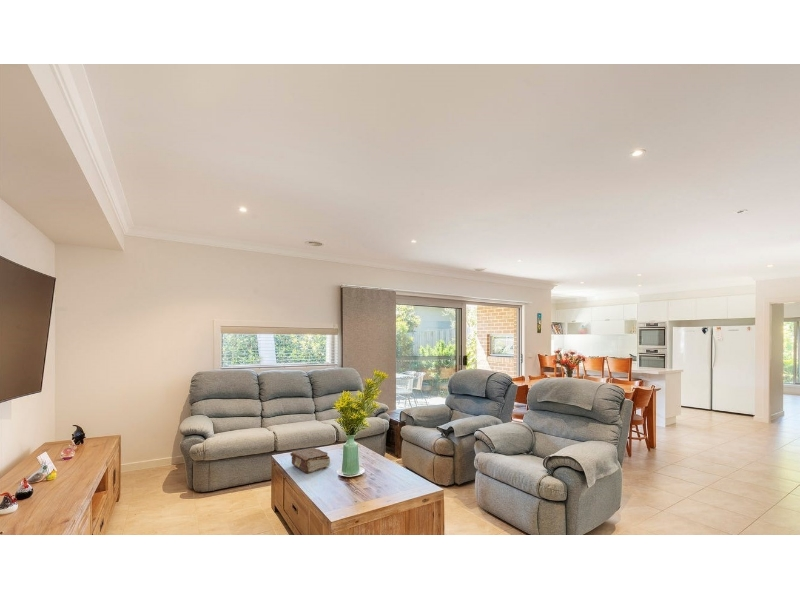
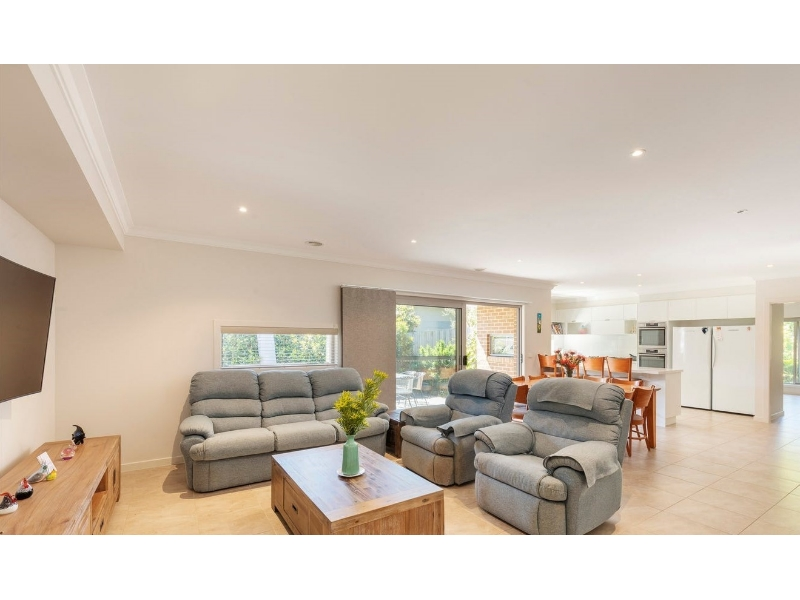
- book (310, 459)
